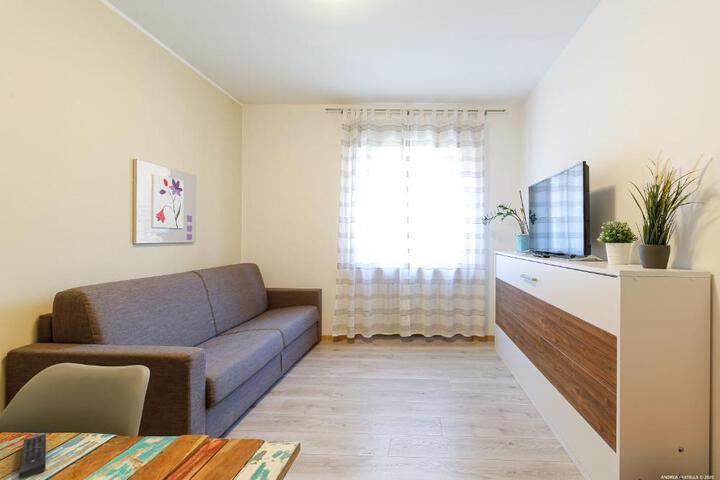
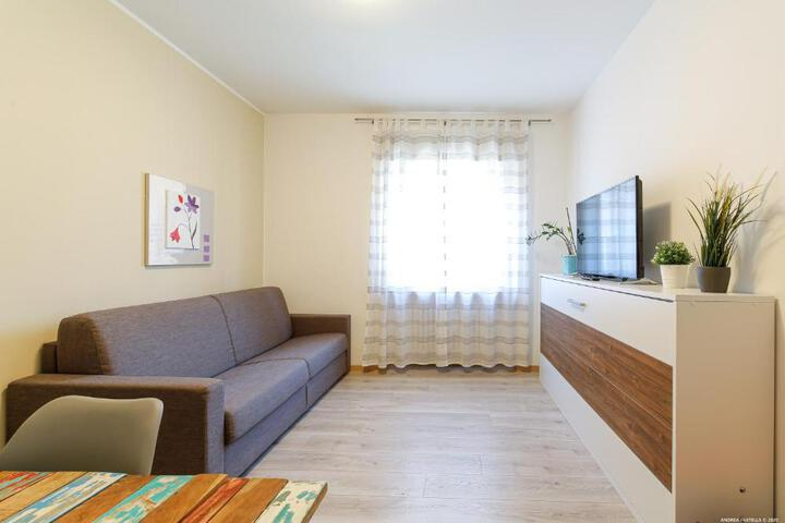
- remote control (33, 452)
